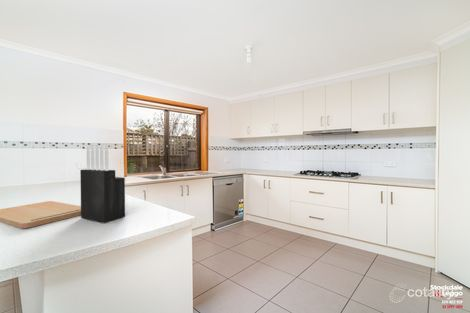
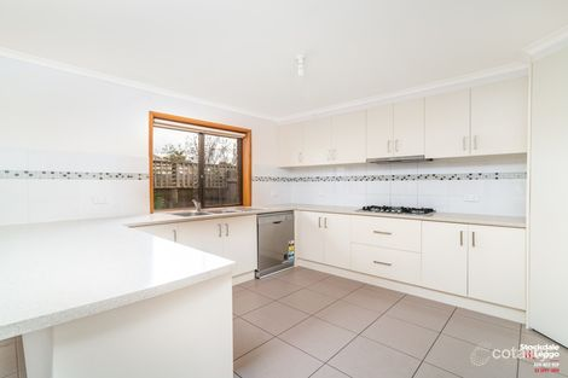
- knife block (105, 181)
- cutting board (39, 212)
